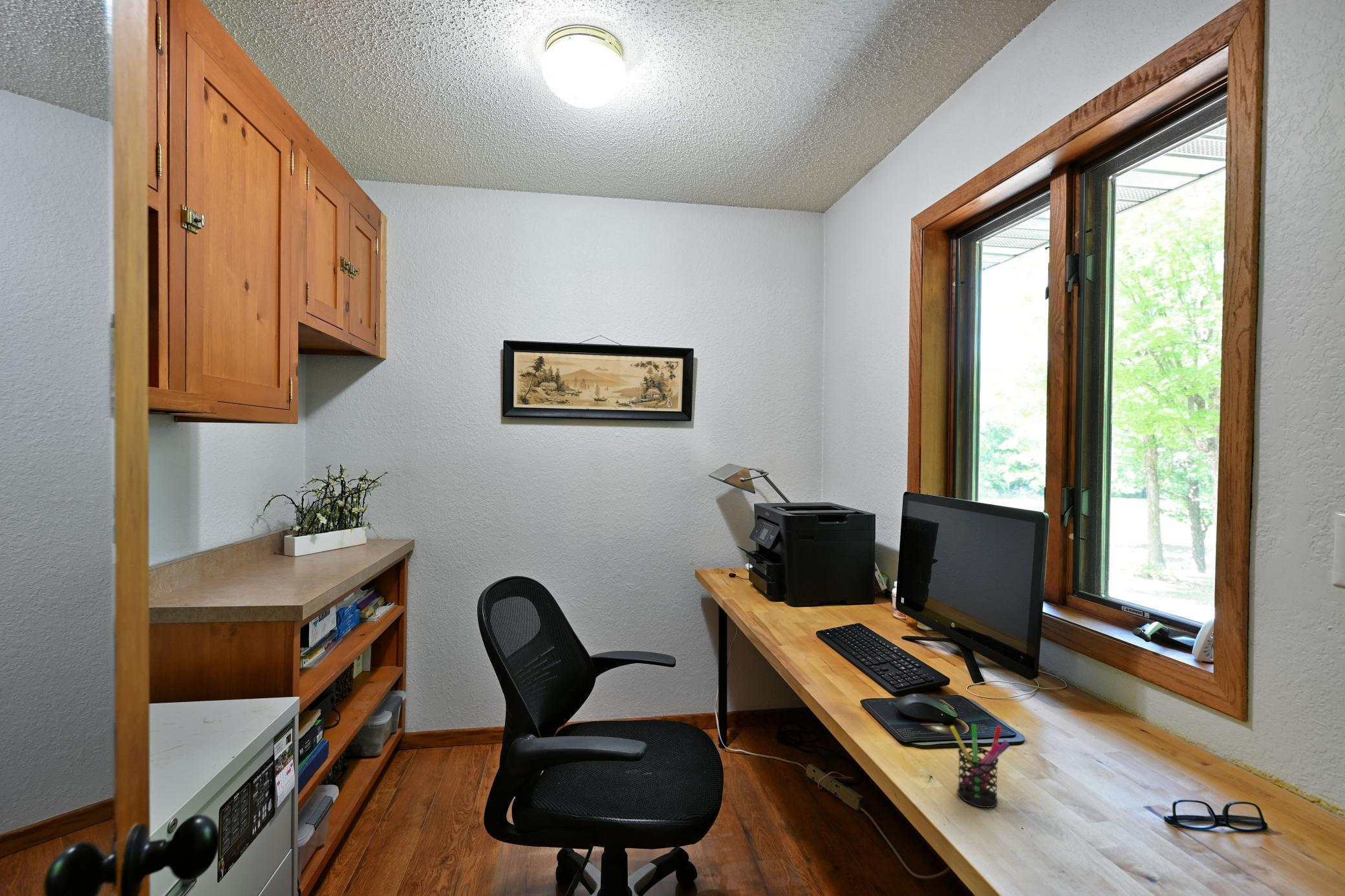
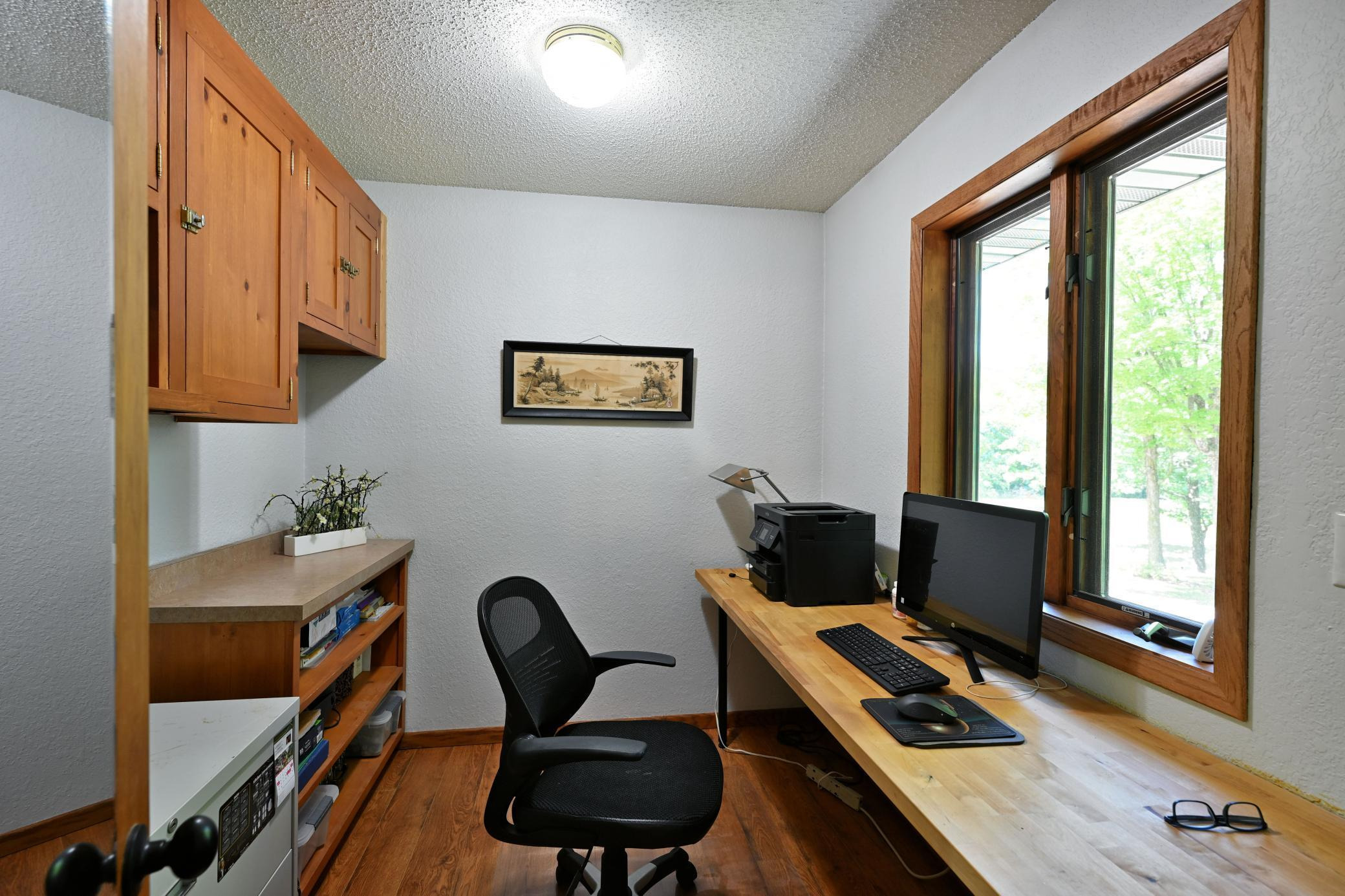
- pen holder (979, 758)
